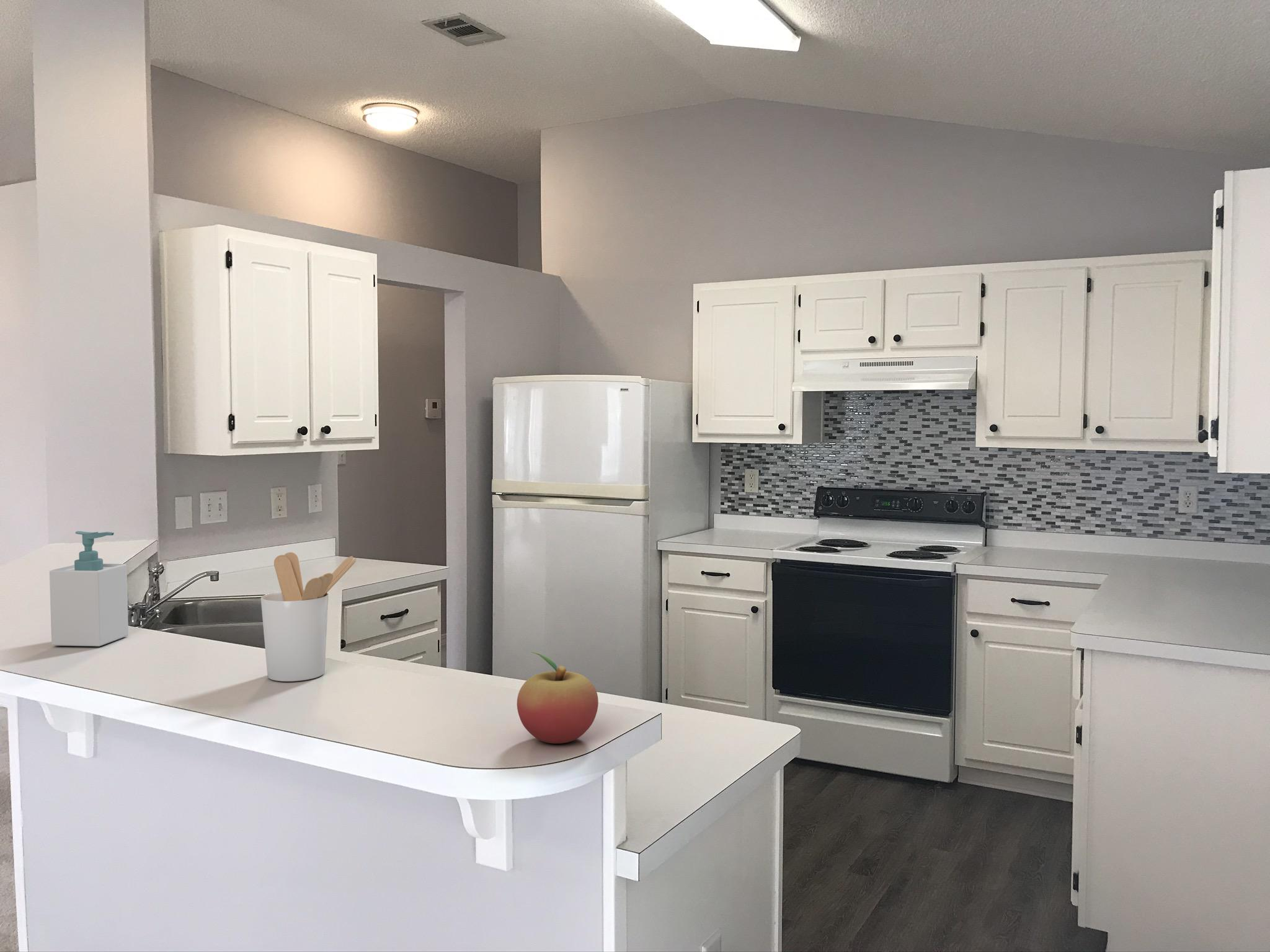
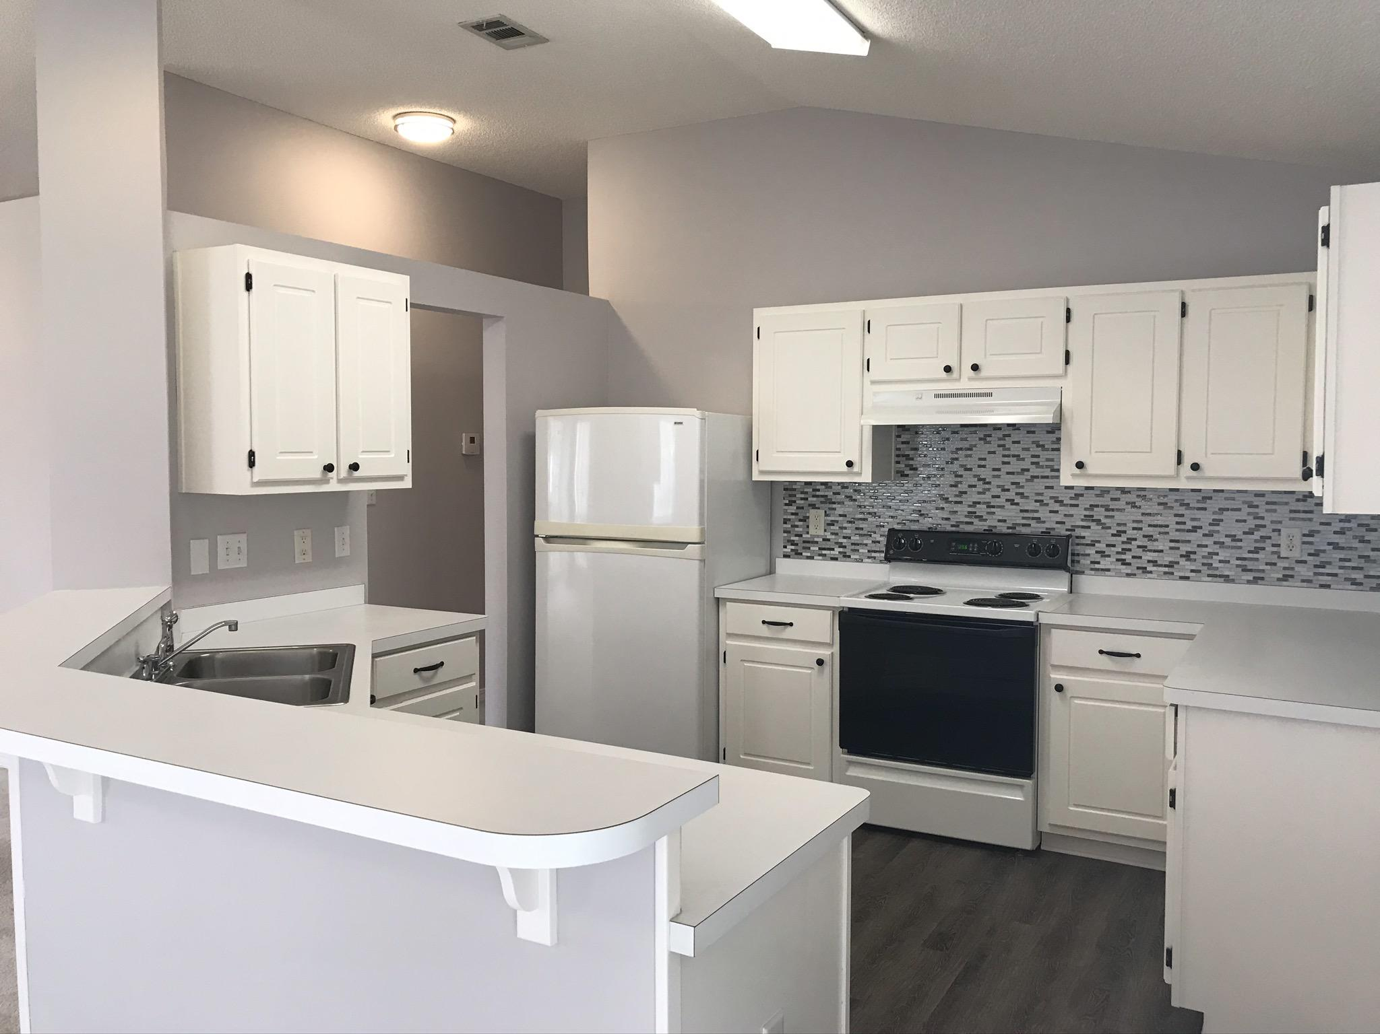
- fruit (557, 697)
- soap bottle (90, 586)
- utensil holder (313, 614)
